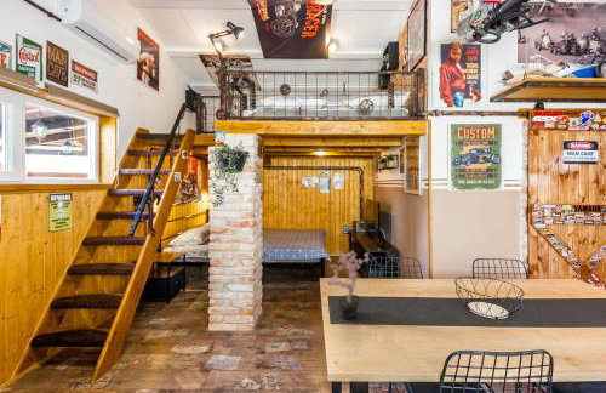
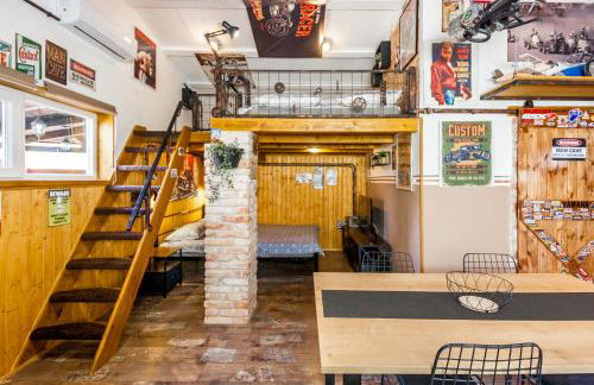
- potted plant (347, 279)
